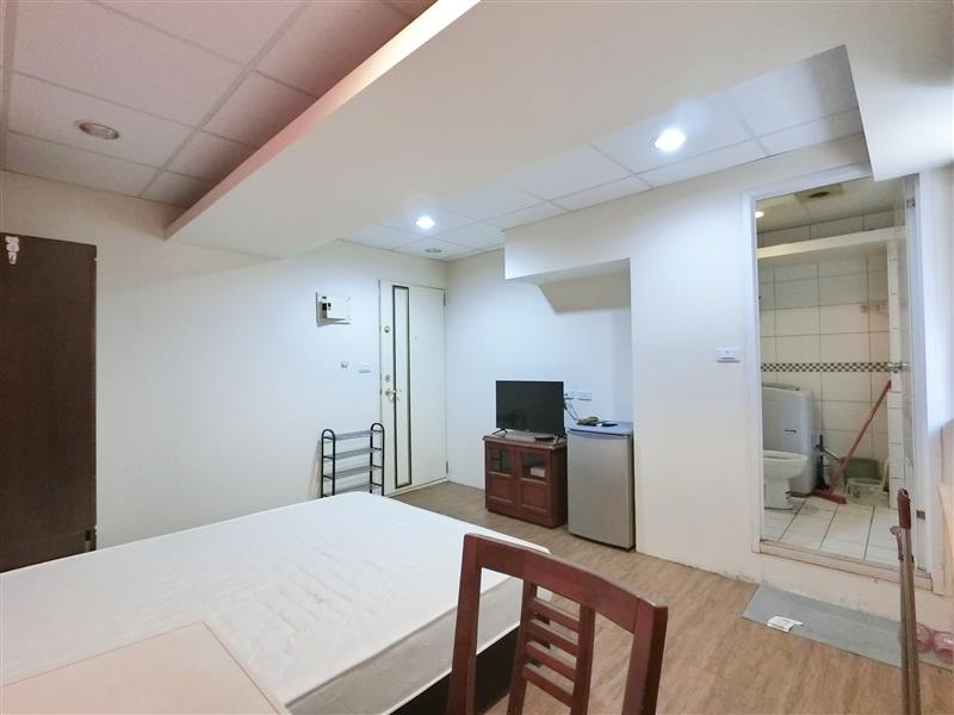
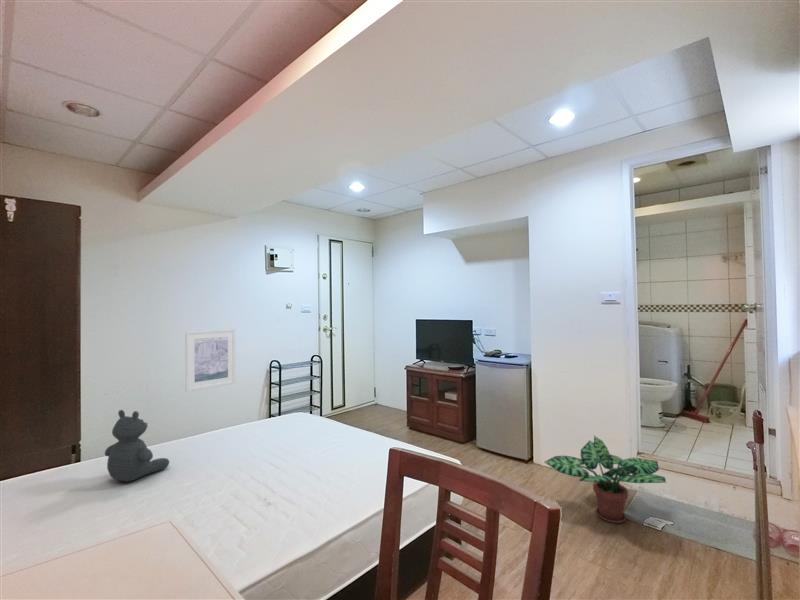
+ potted plant (617, 481)
+ teddy bear (138, 441)
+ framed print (211, 358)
